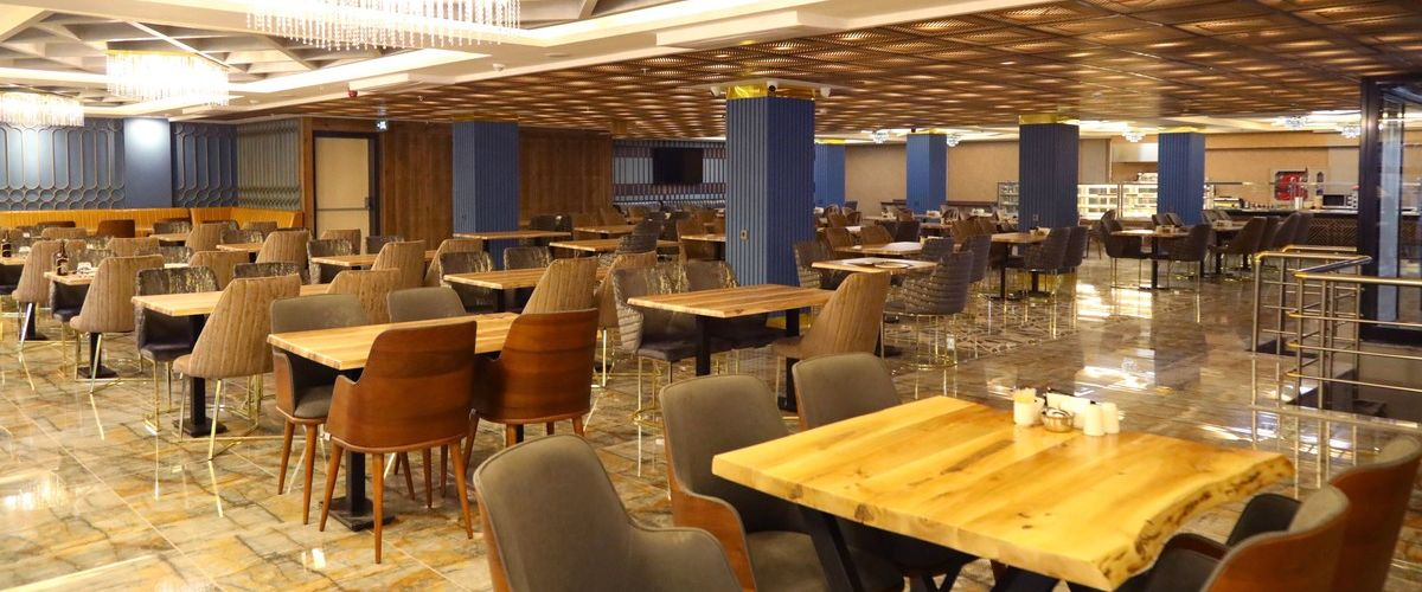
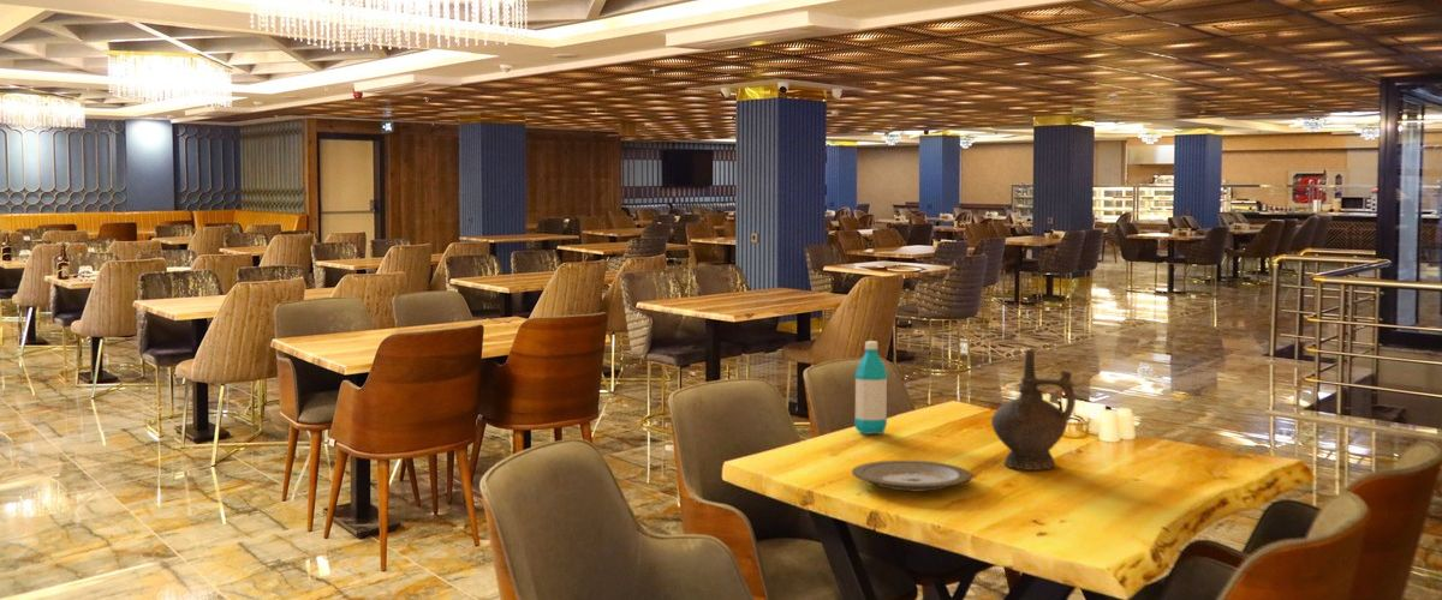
+ water bottle (870, 386)
+ ceremonial vessel (1033, 408)
+ plate (911, 476)
